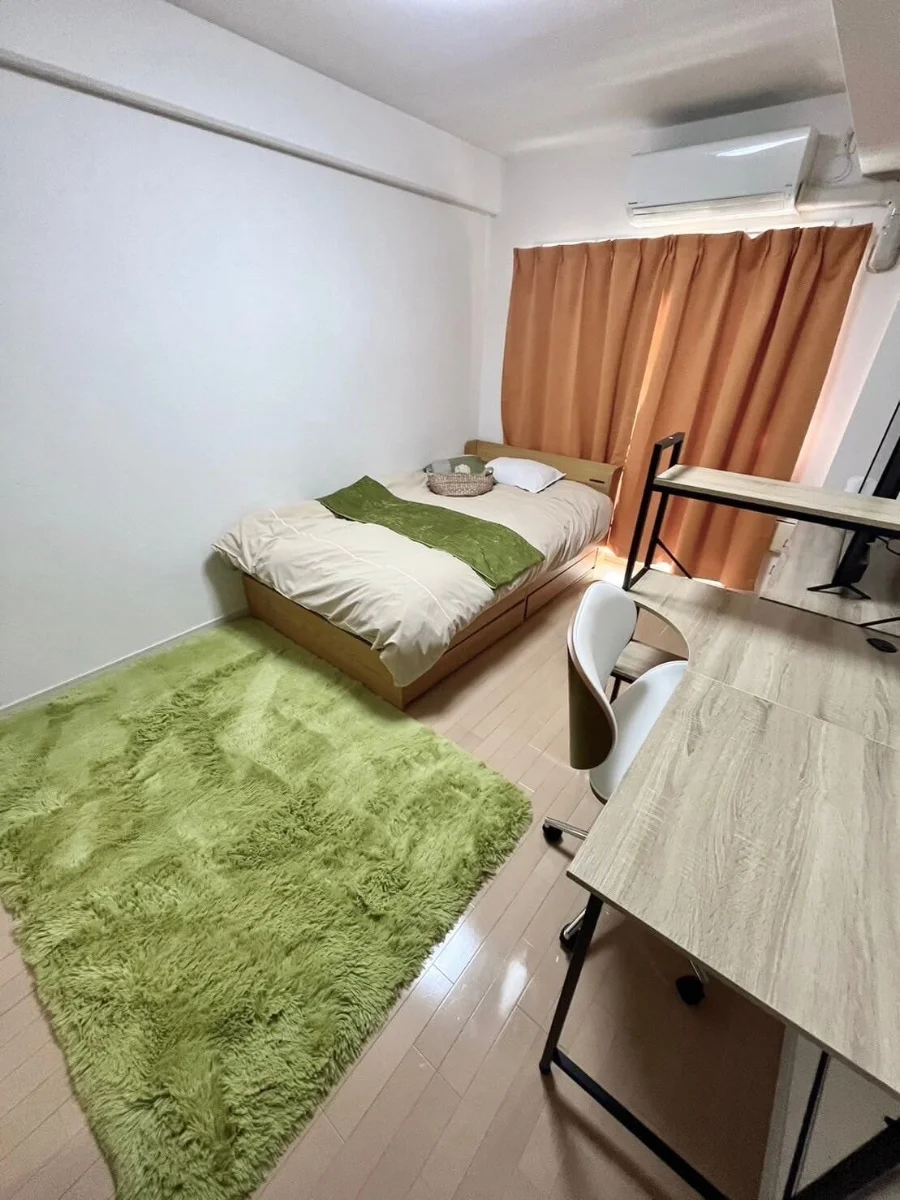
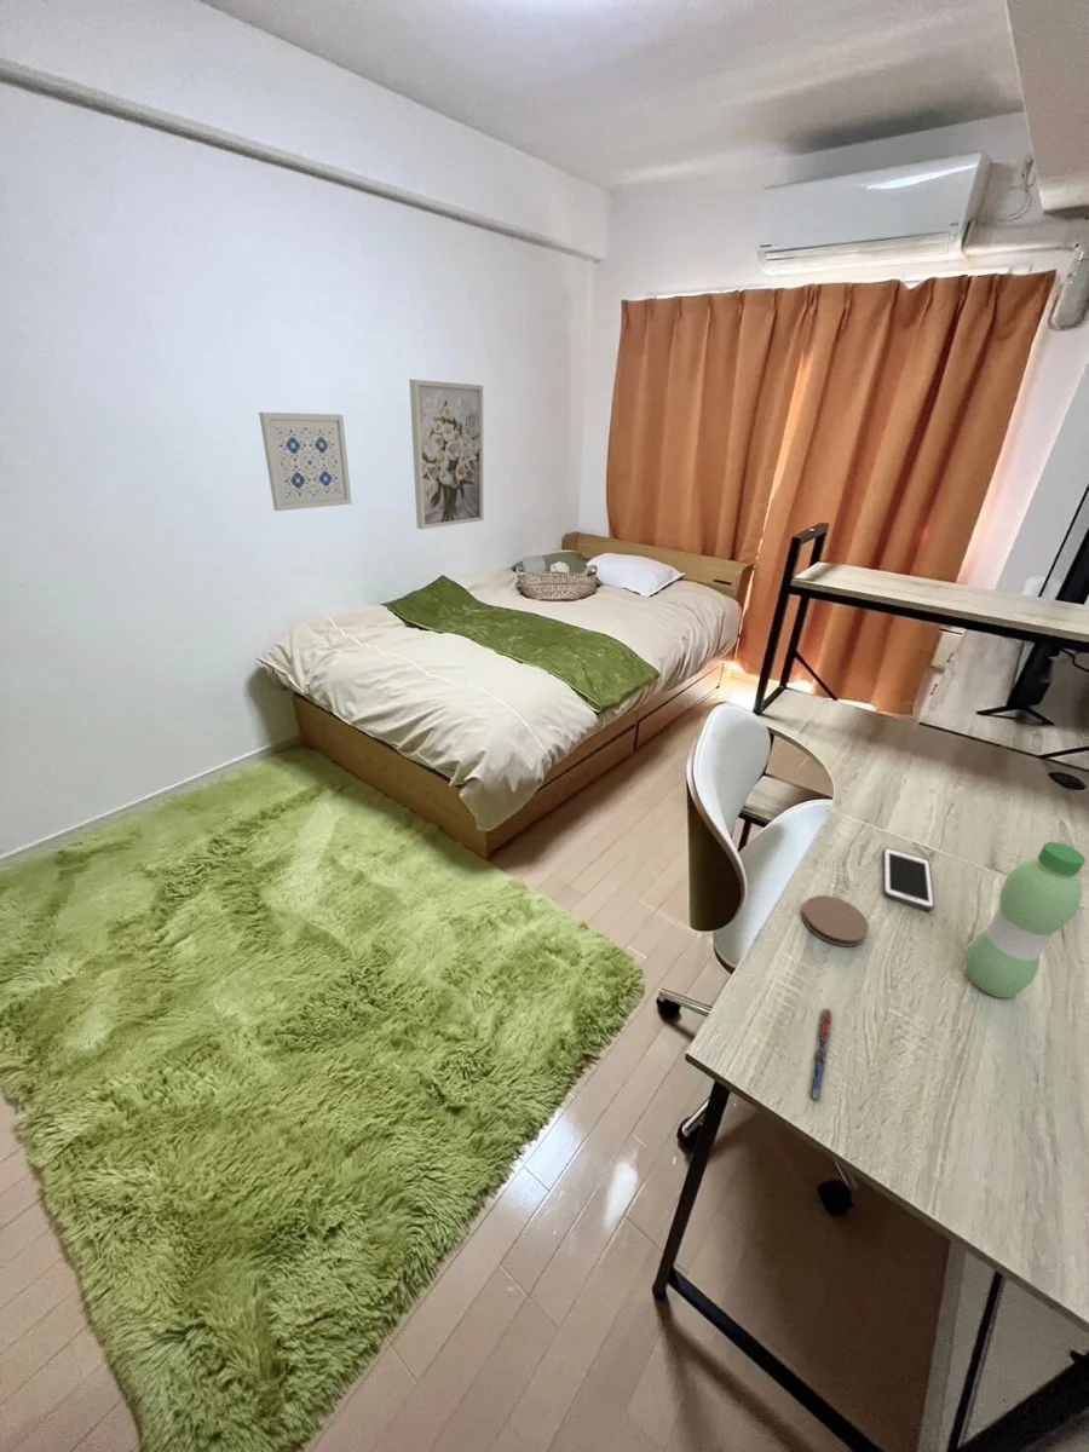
+ coaster (834, 920)
+ wall art (309, 461)
+ cell phone (906, 877)
+ water bottle (1024, 921)
+ wall art (449, 456)
+ pen (822, 1050)
